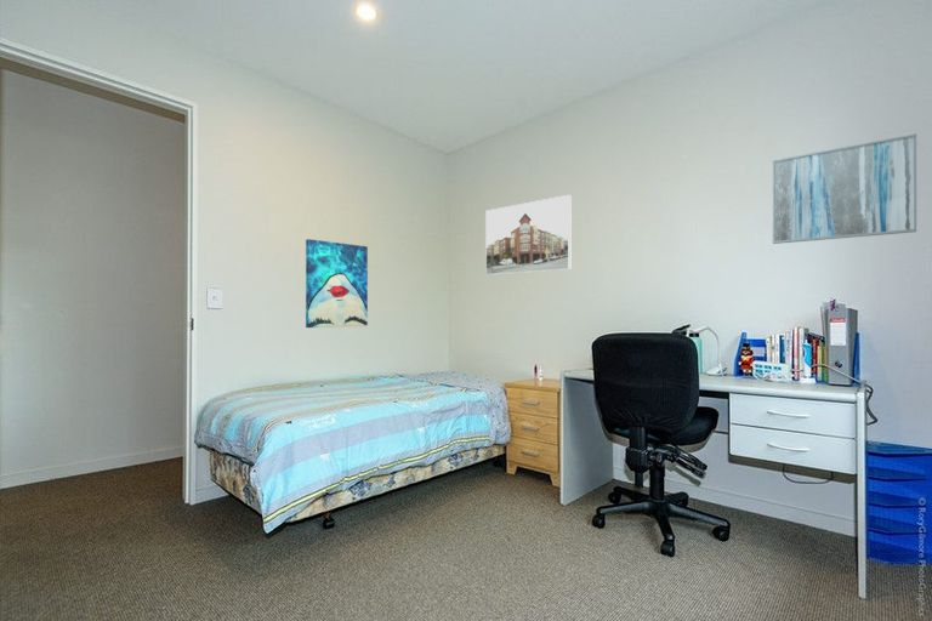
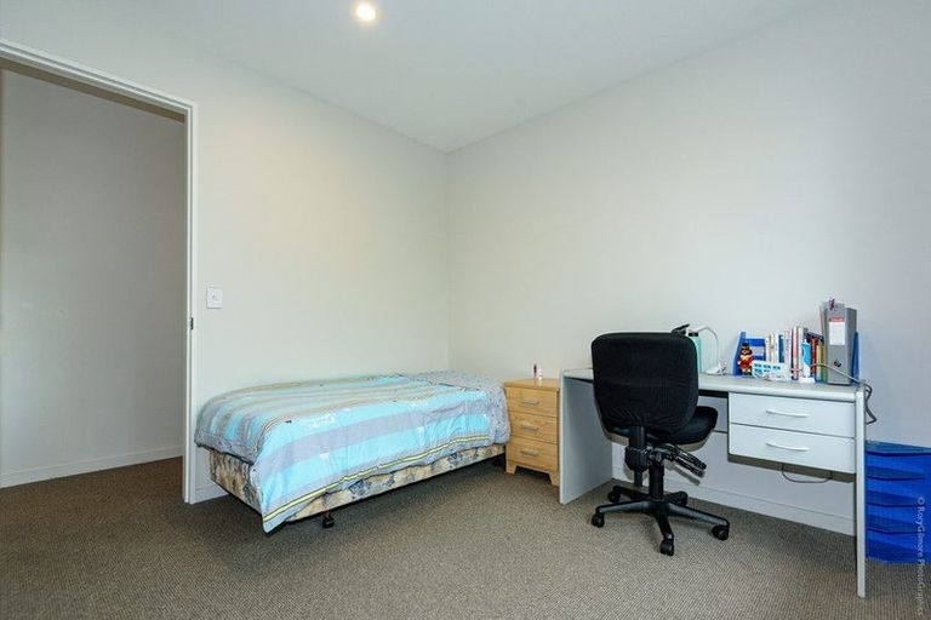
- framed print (524, 238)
- wall art (337, 285)
- wall art (839, 193)
